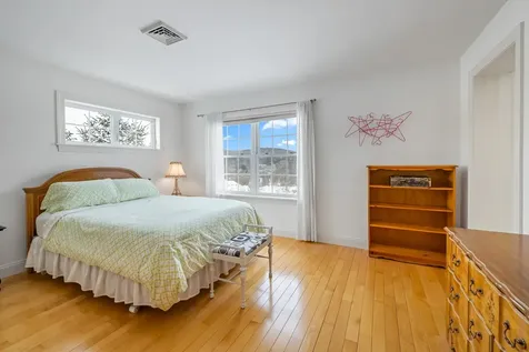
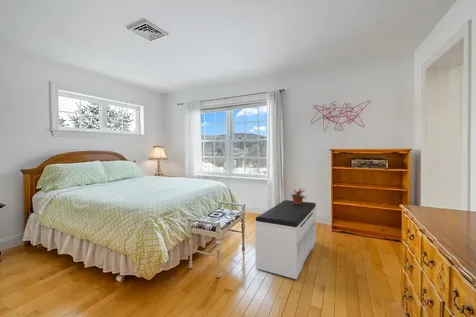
+ potted plant (298, 194)
+ bench (289, 231)
